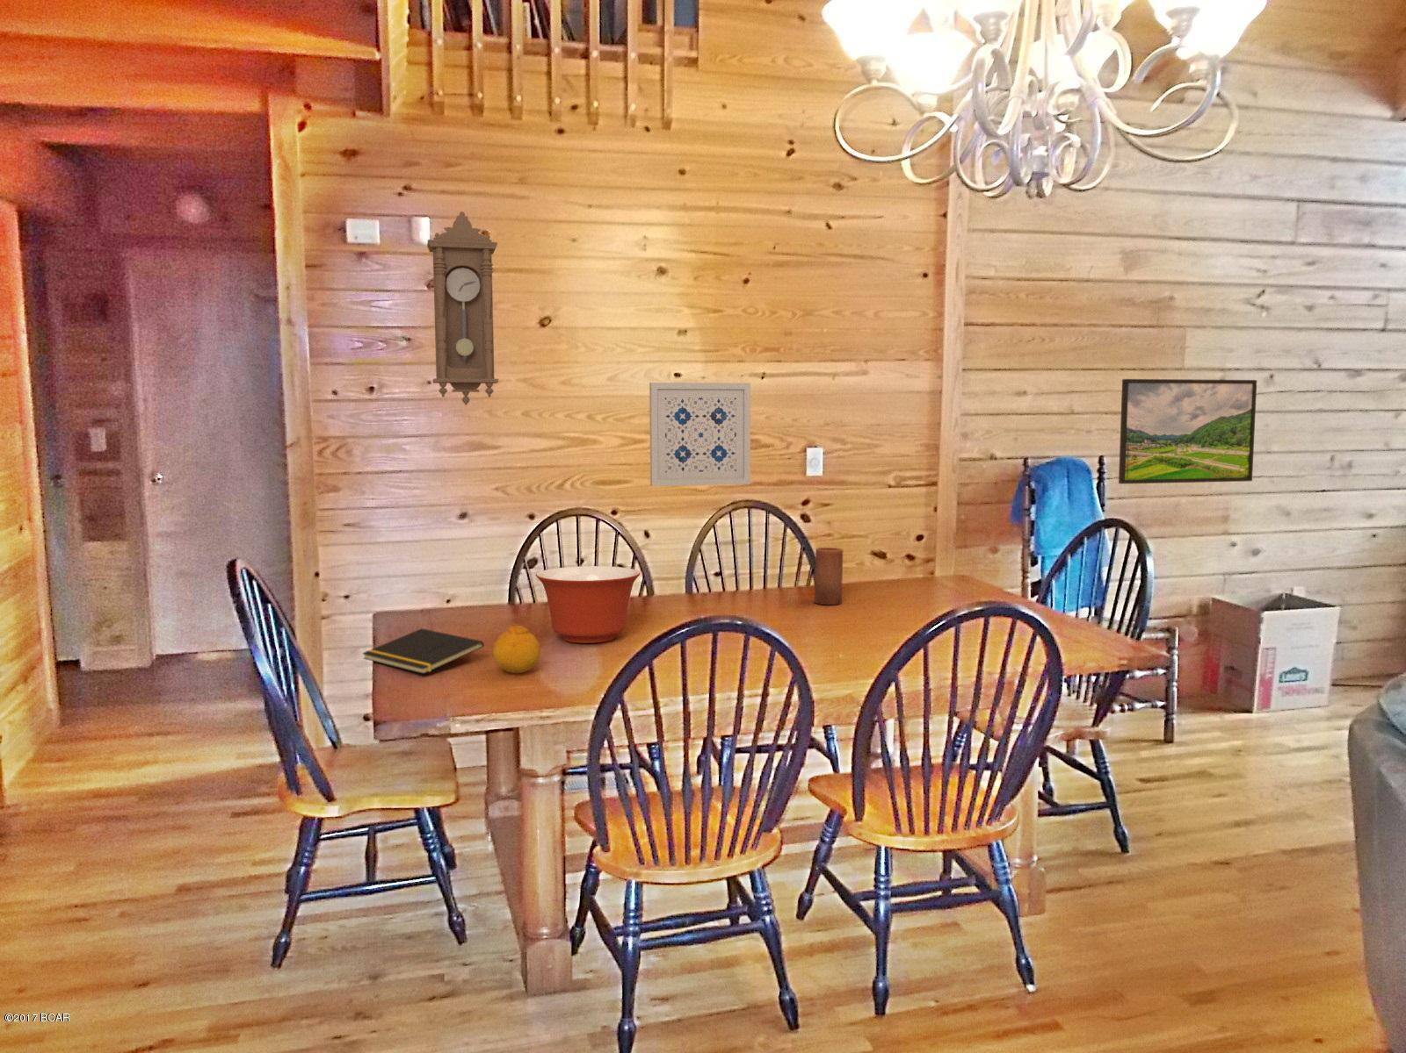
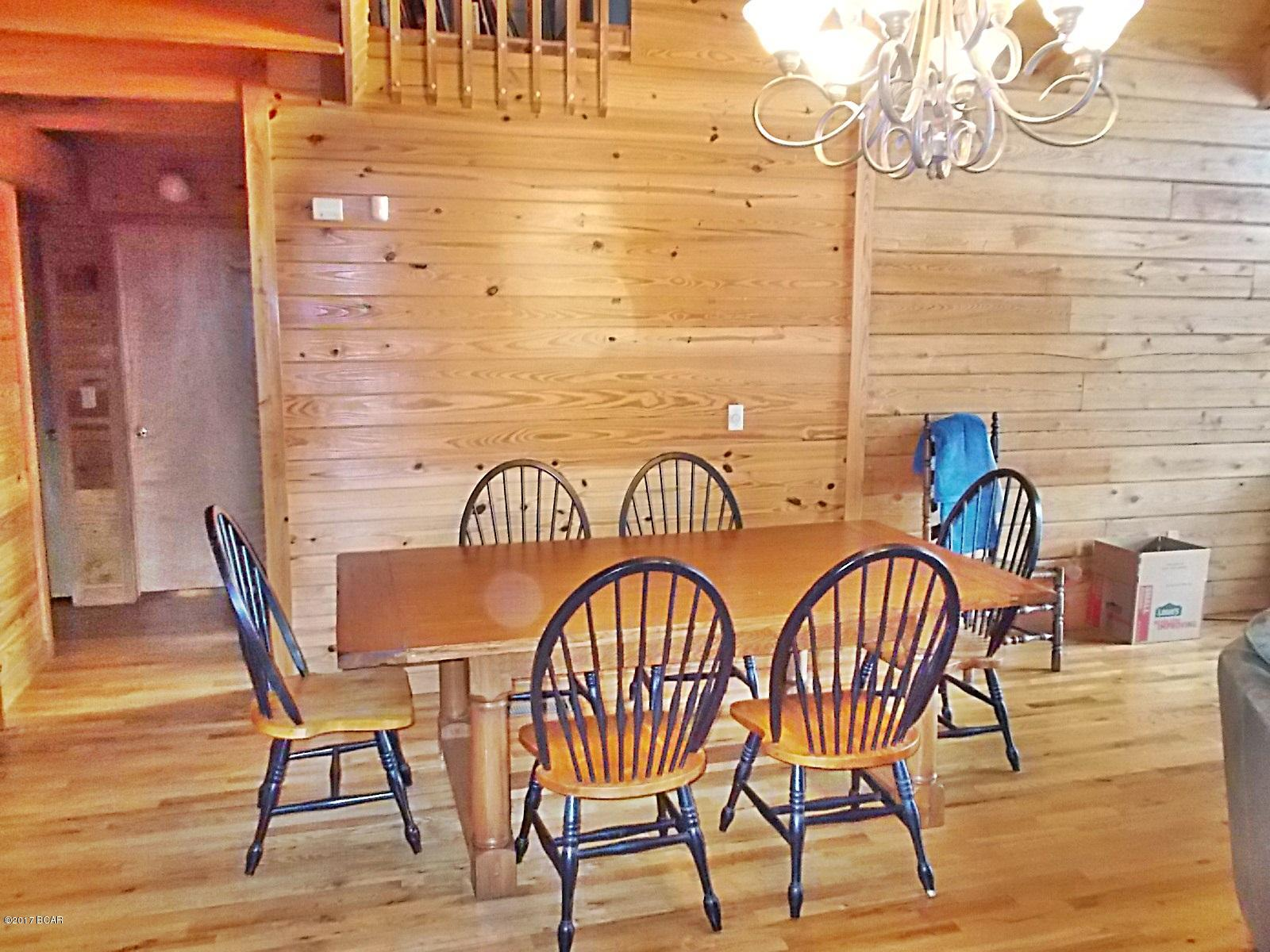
- candle (828, 575)
- fruit (516, 648)
- mixing bowl (588, 605)
- pendulum clock (463, 311)
- wall art (701, 434)
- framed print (1188, 431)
- notepad (423, 649)
